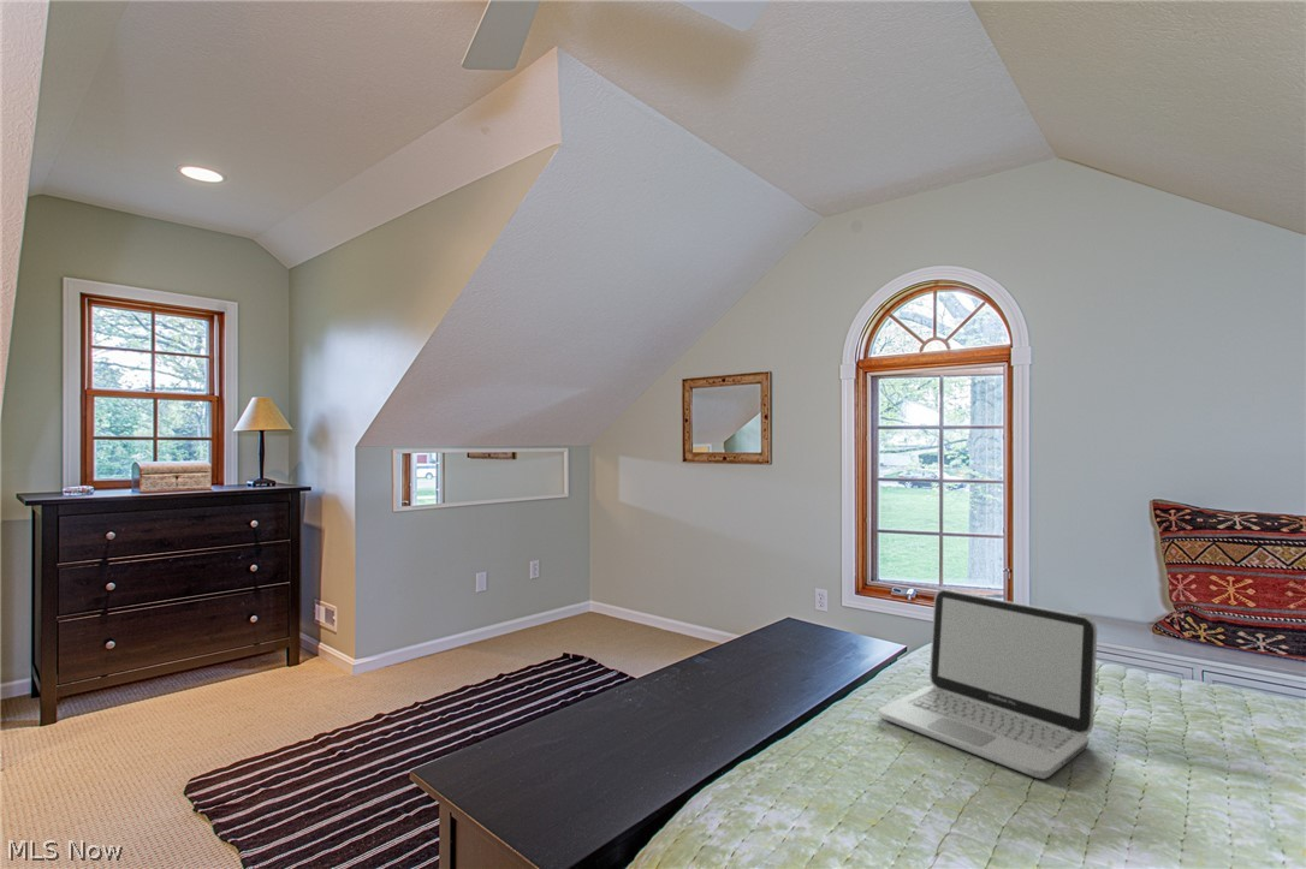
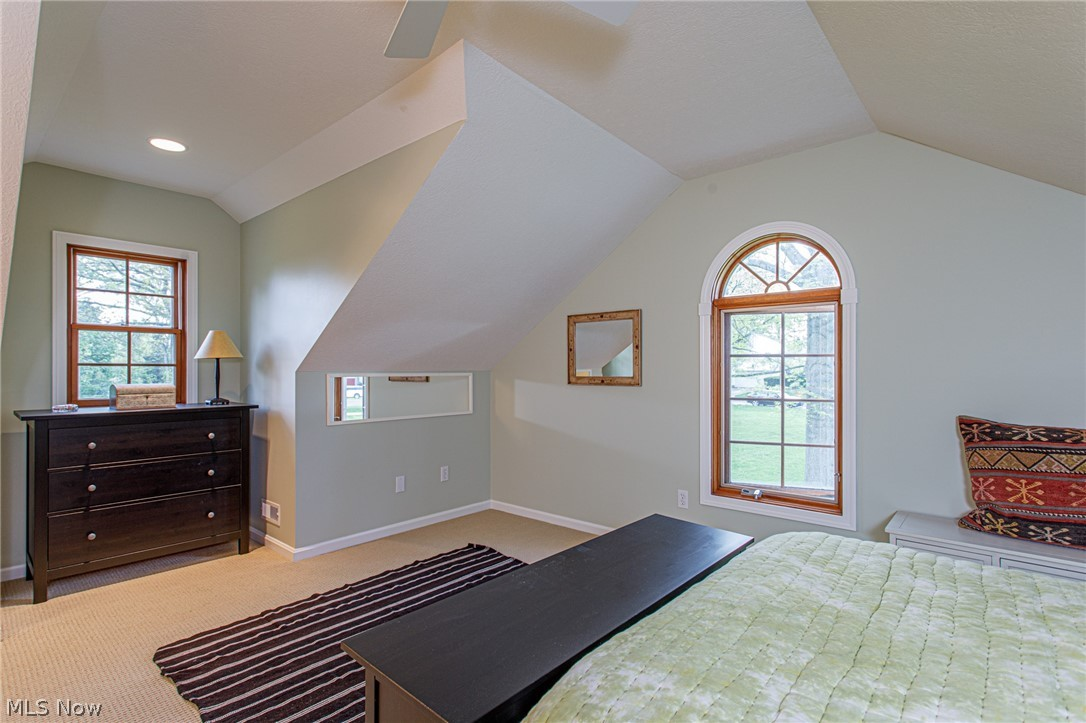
- laptop (981, 669)
